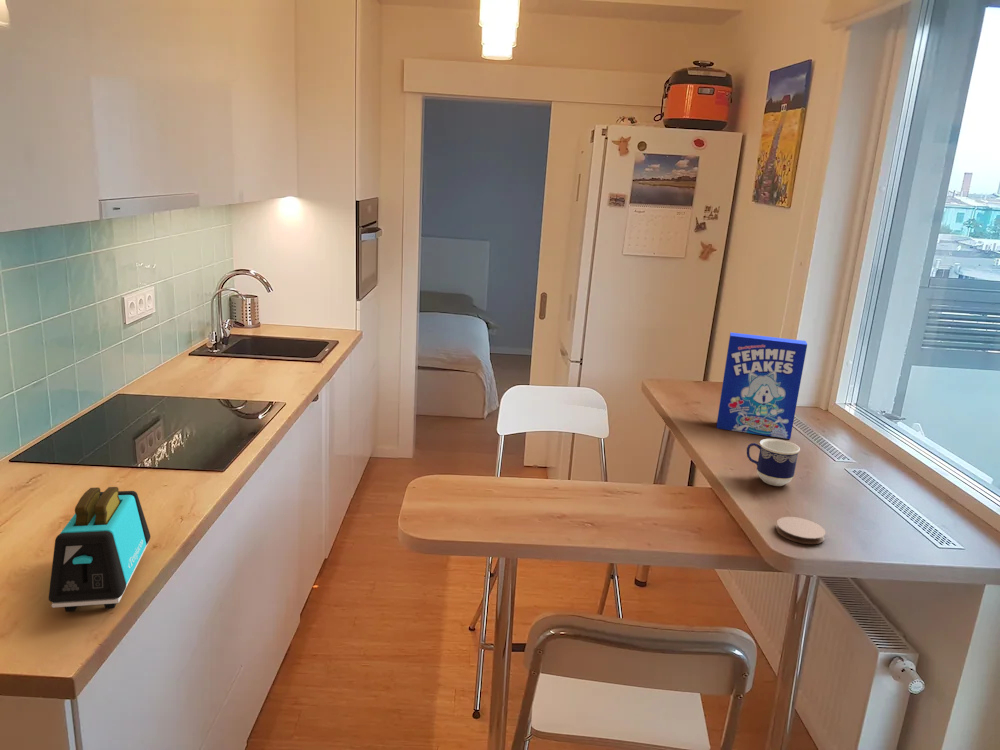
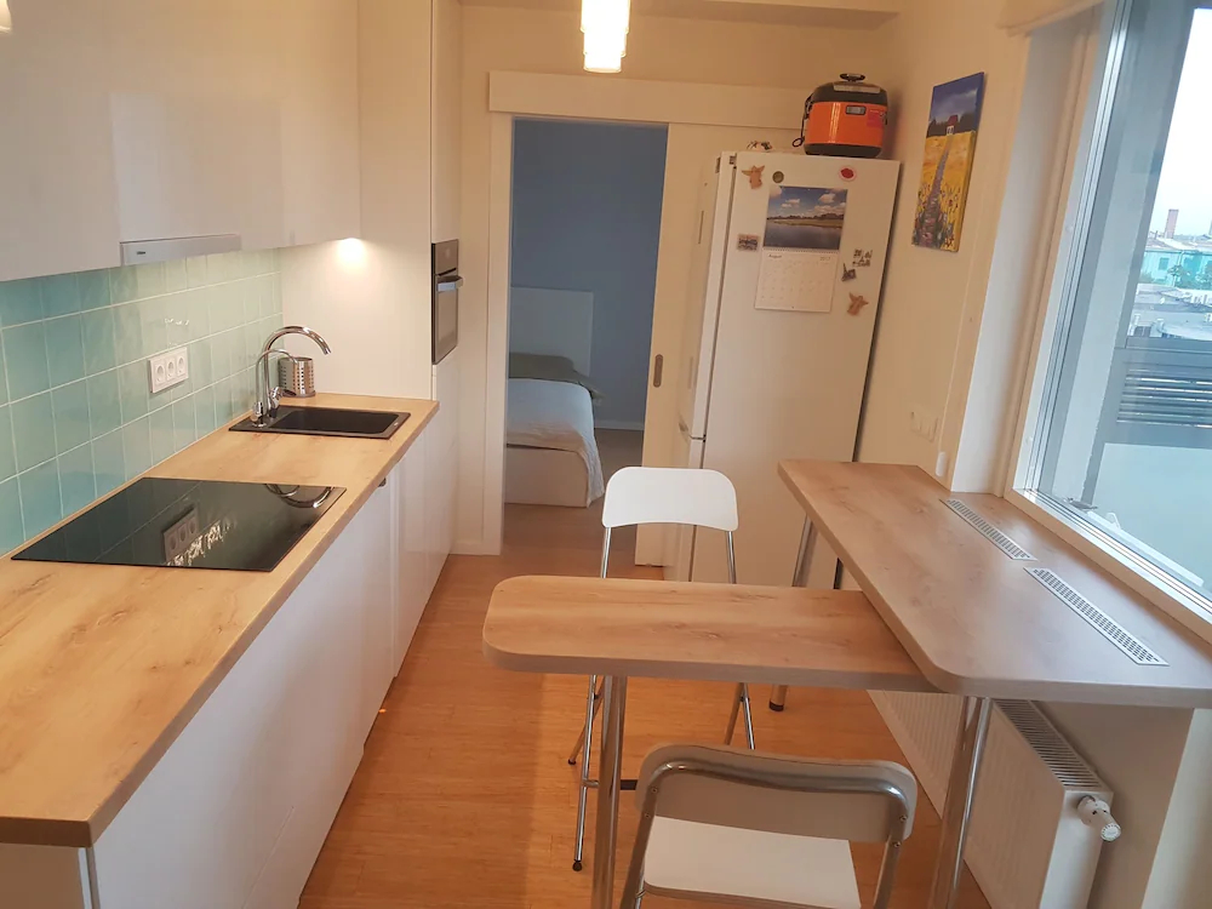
- cereal box (760, 384)
- cup (770, 462)
- coaster (800, 530)
- toaster (101, 539)
